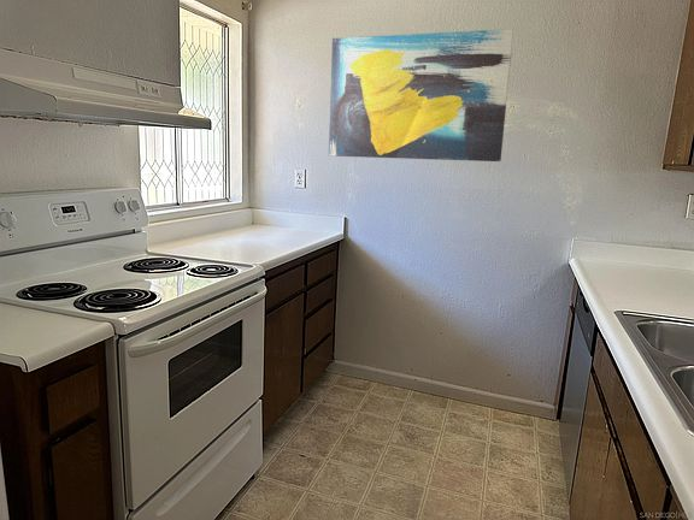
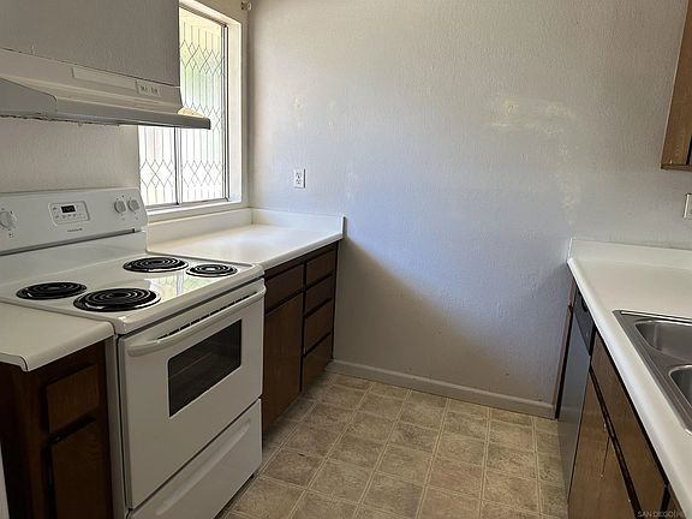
- wall art (413, 98)
